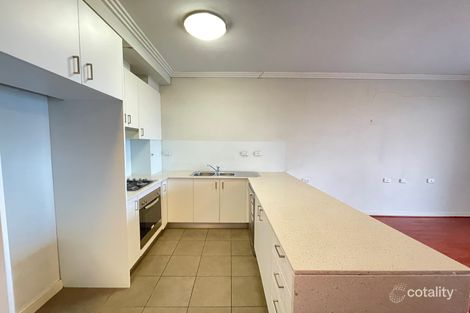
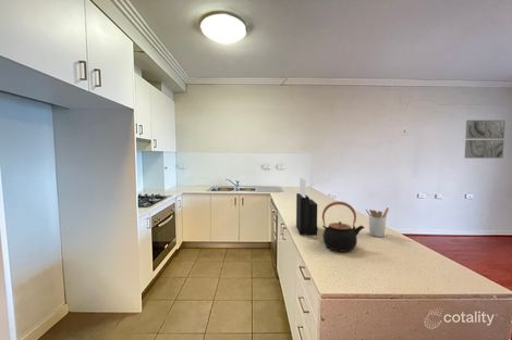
+ knife block (307, 204)
+ wall art (485, 138)
+ teapot (342, 224)
+ utensil holder (376, 221)
